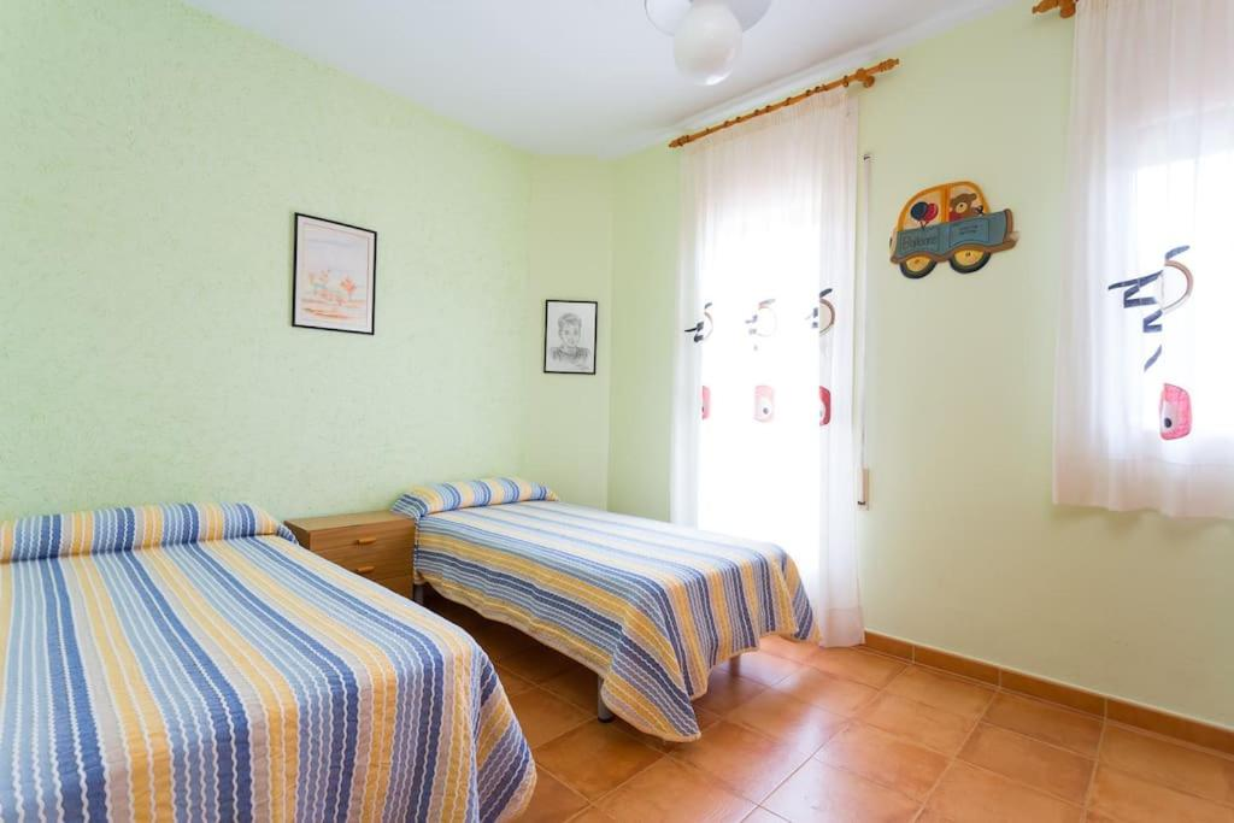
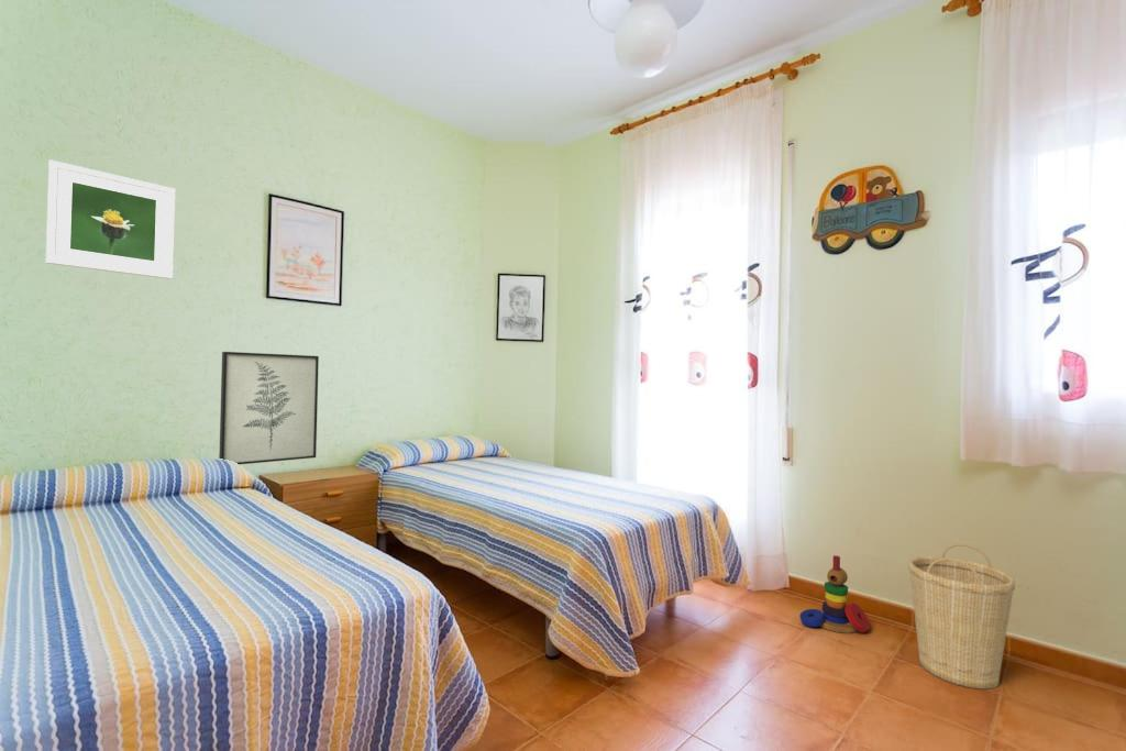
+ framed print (114, 223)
+ basket (958, 610)
+ wall art (272, 407)
+ stacking toy (836, 592)
